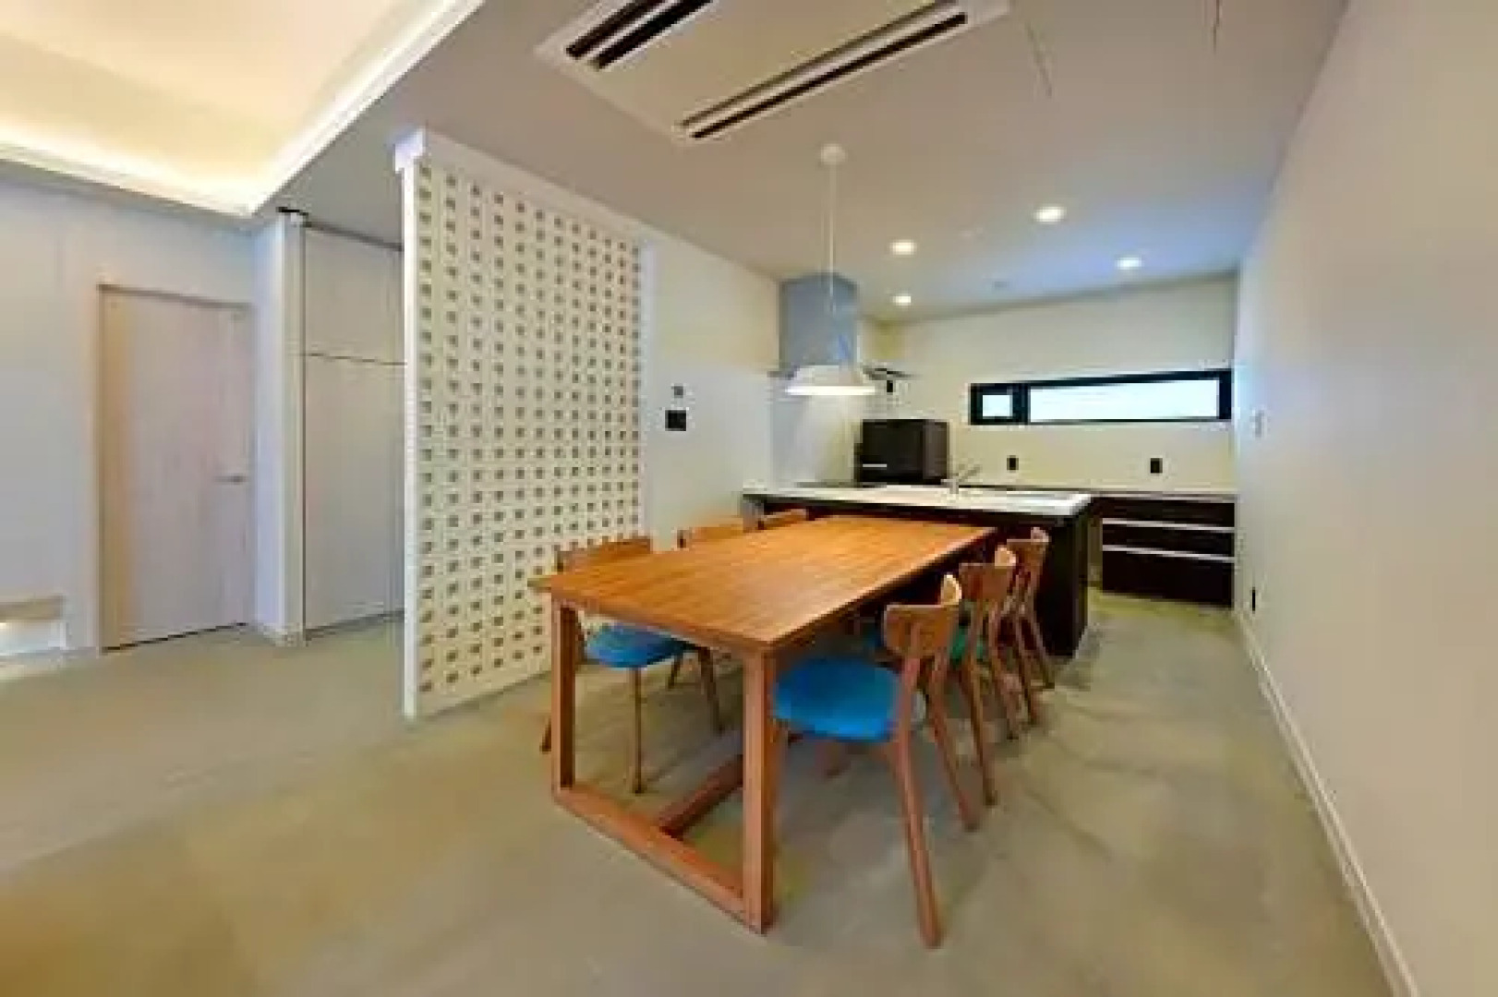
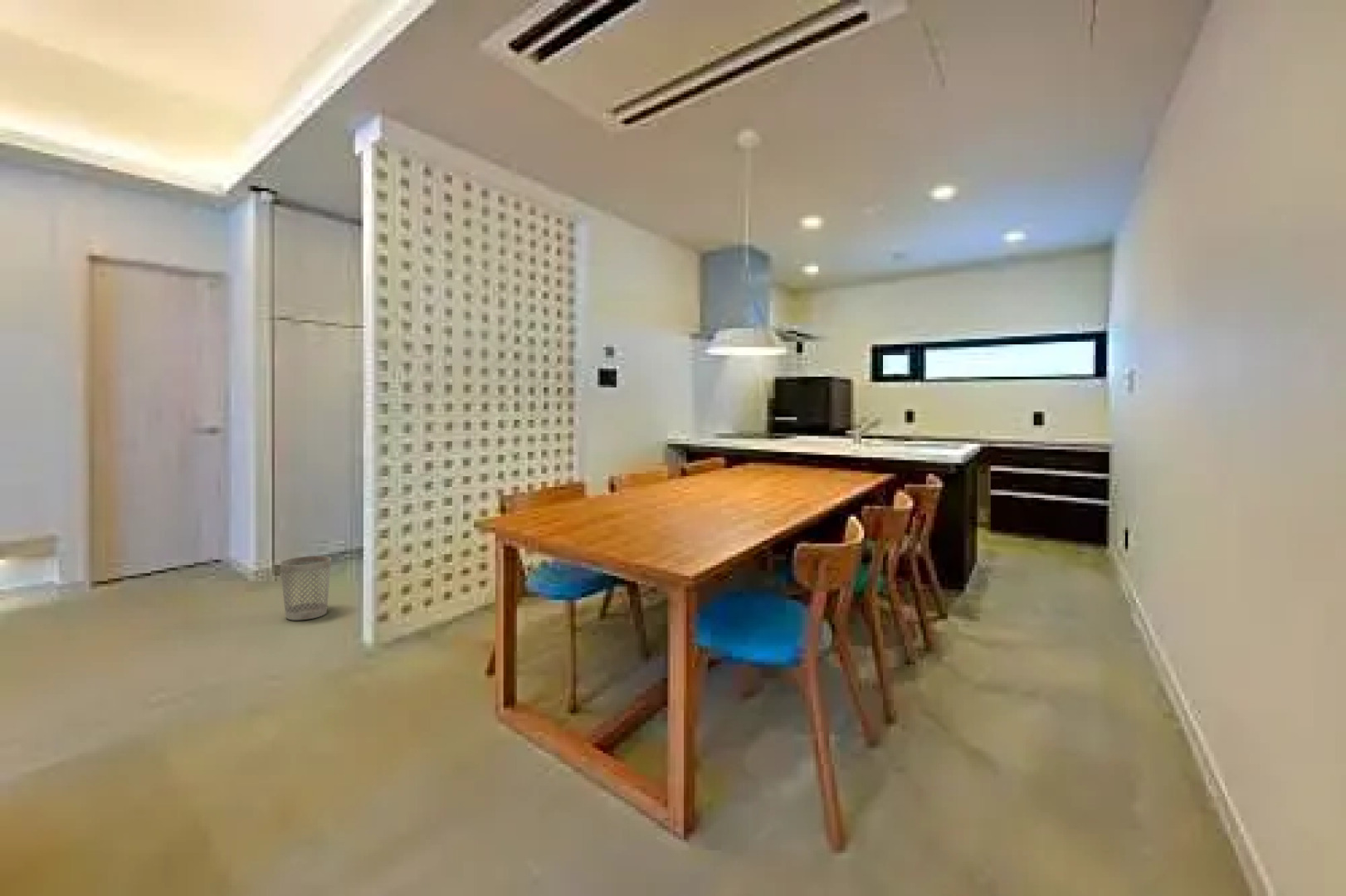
+ wastebasket (306, 587)
